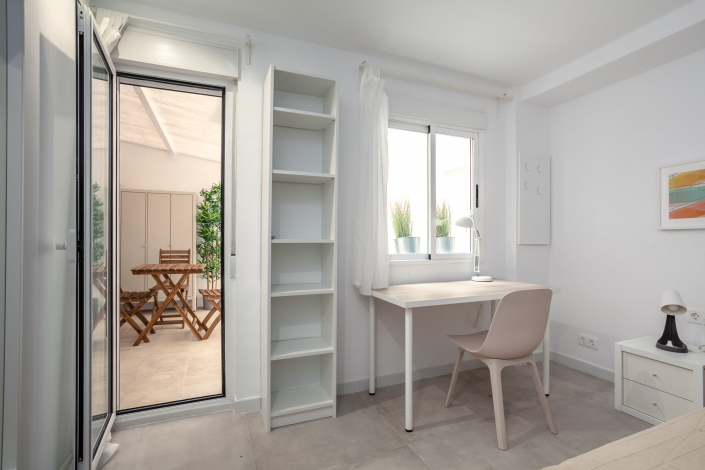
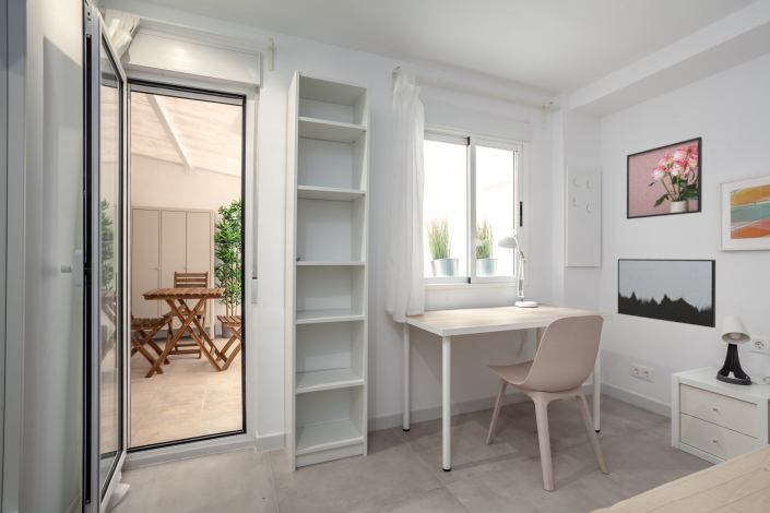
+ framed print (661, 181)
+ wall art (661, 289)
